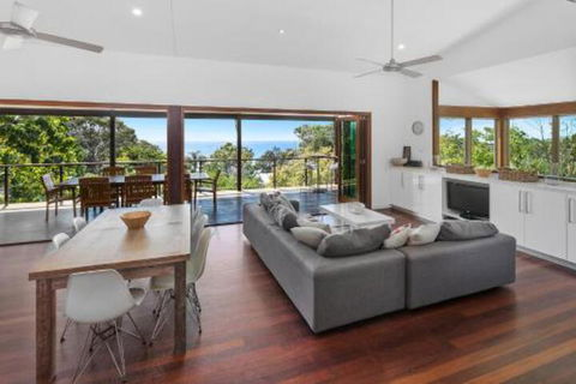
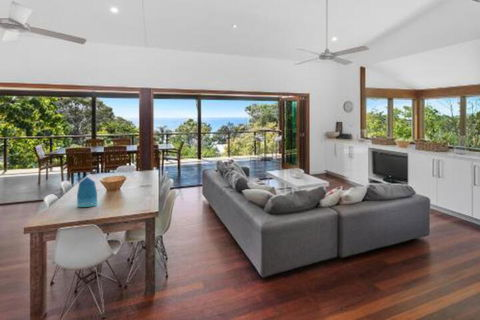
+ vase (87, 191)
